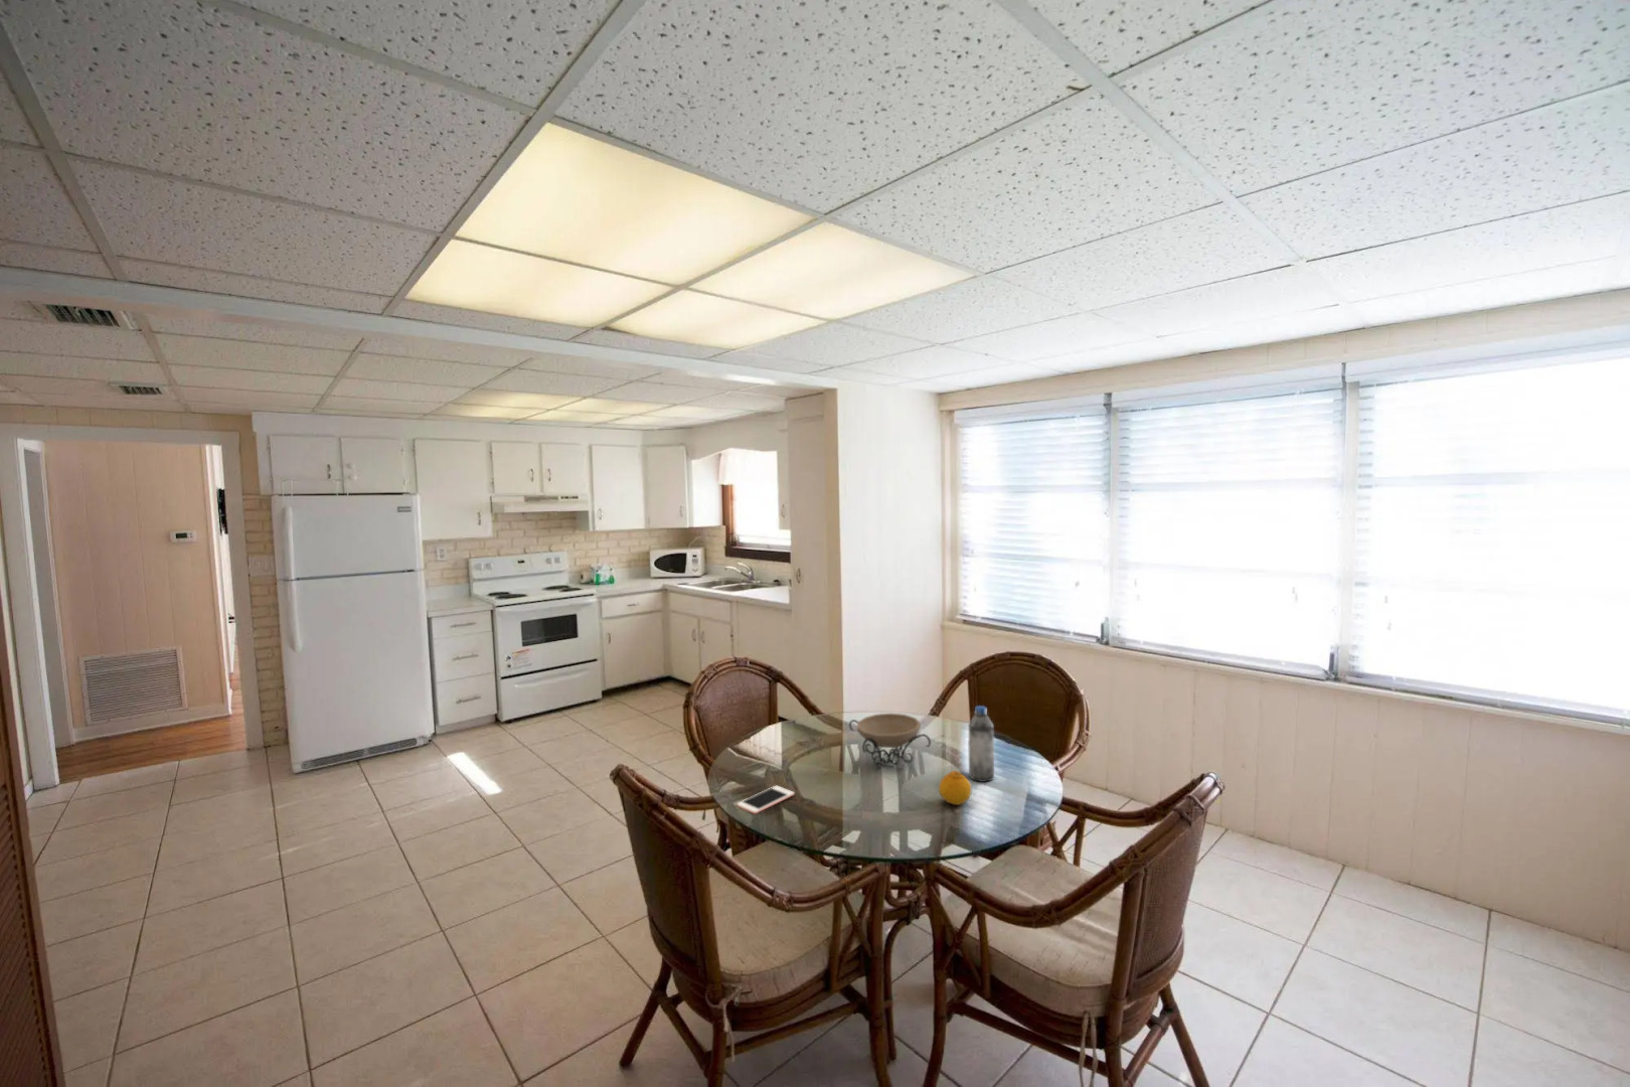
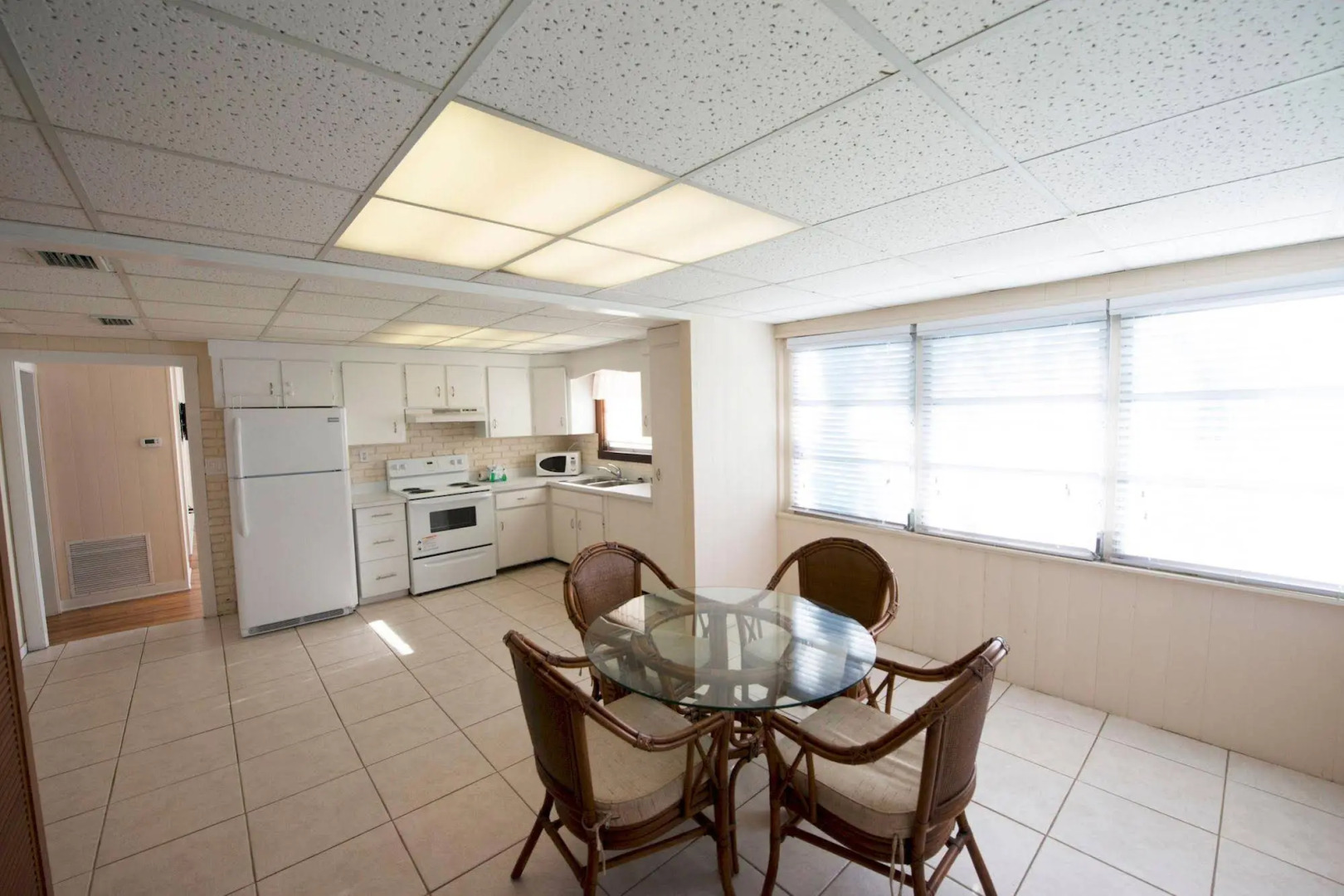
- decorative bowl (889, 744)
- water bottle (981, 741)
- fruit (954, 787)
- cell phone (765, 799)
